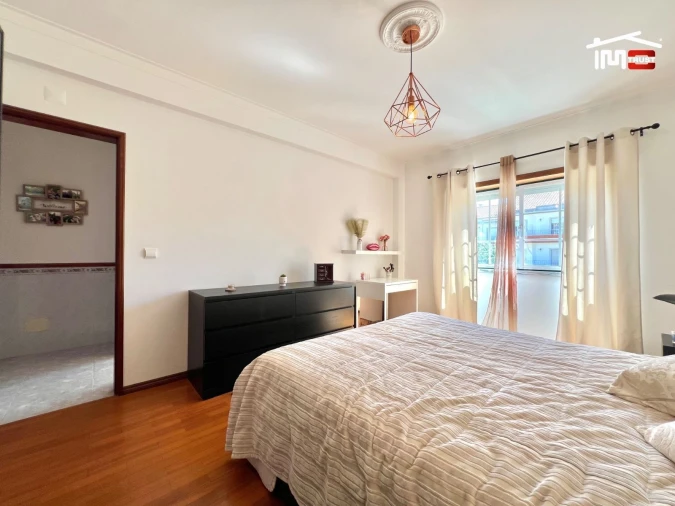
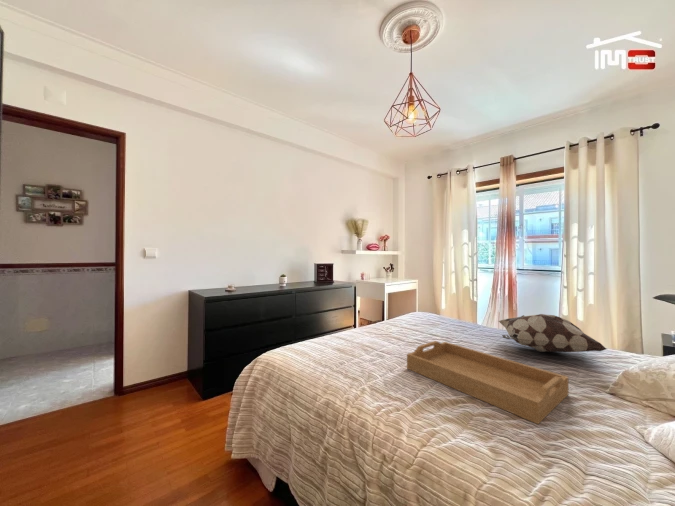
+ serving tray (479, 369)
+ decorative pillow (542, 332)
